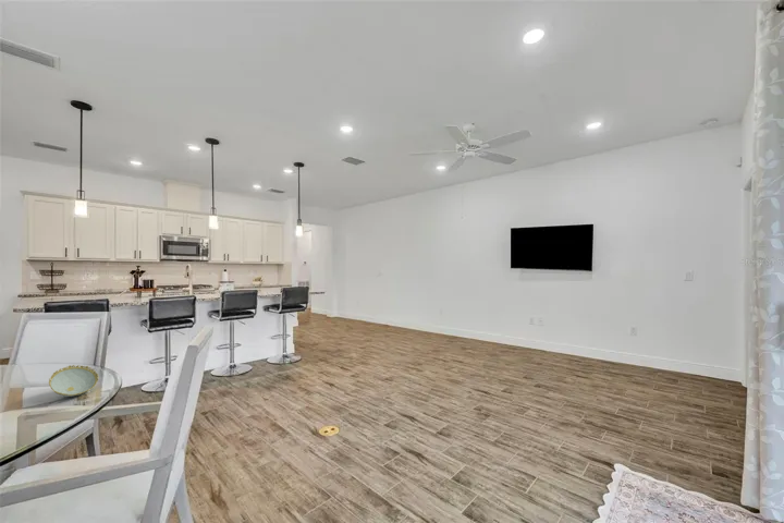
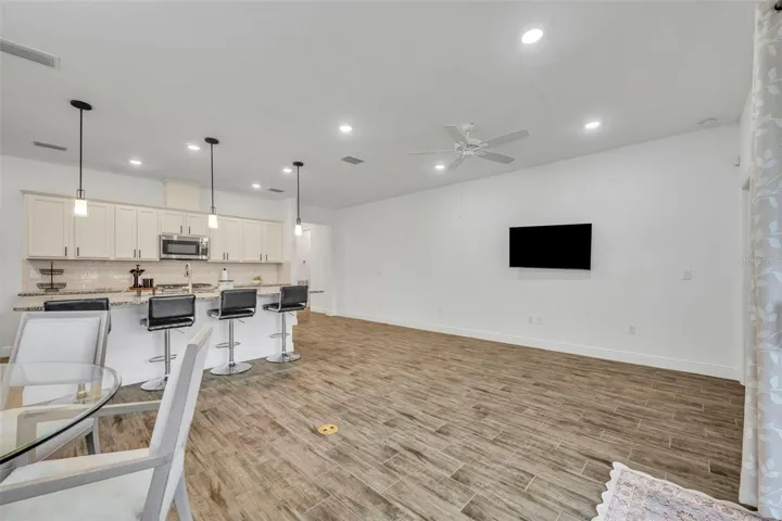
- decorative bowl (74, 380)
